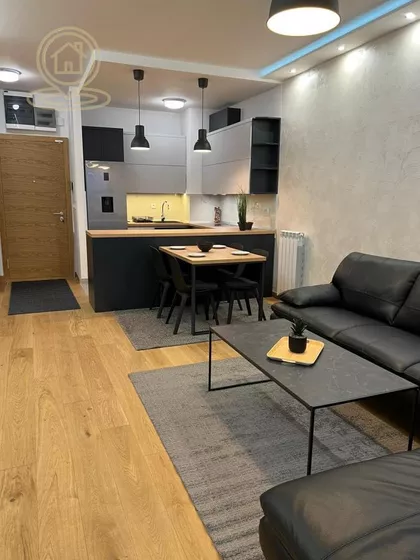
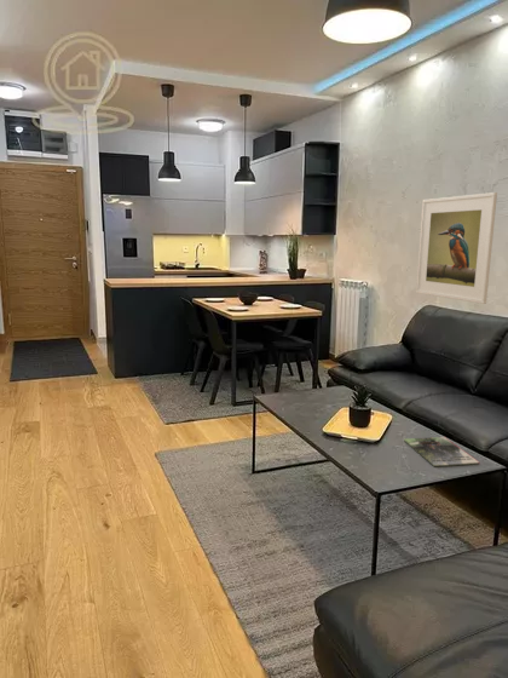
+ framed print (451, 247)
+ magazine (439, 450)
